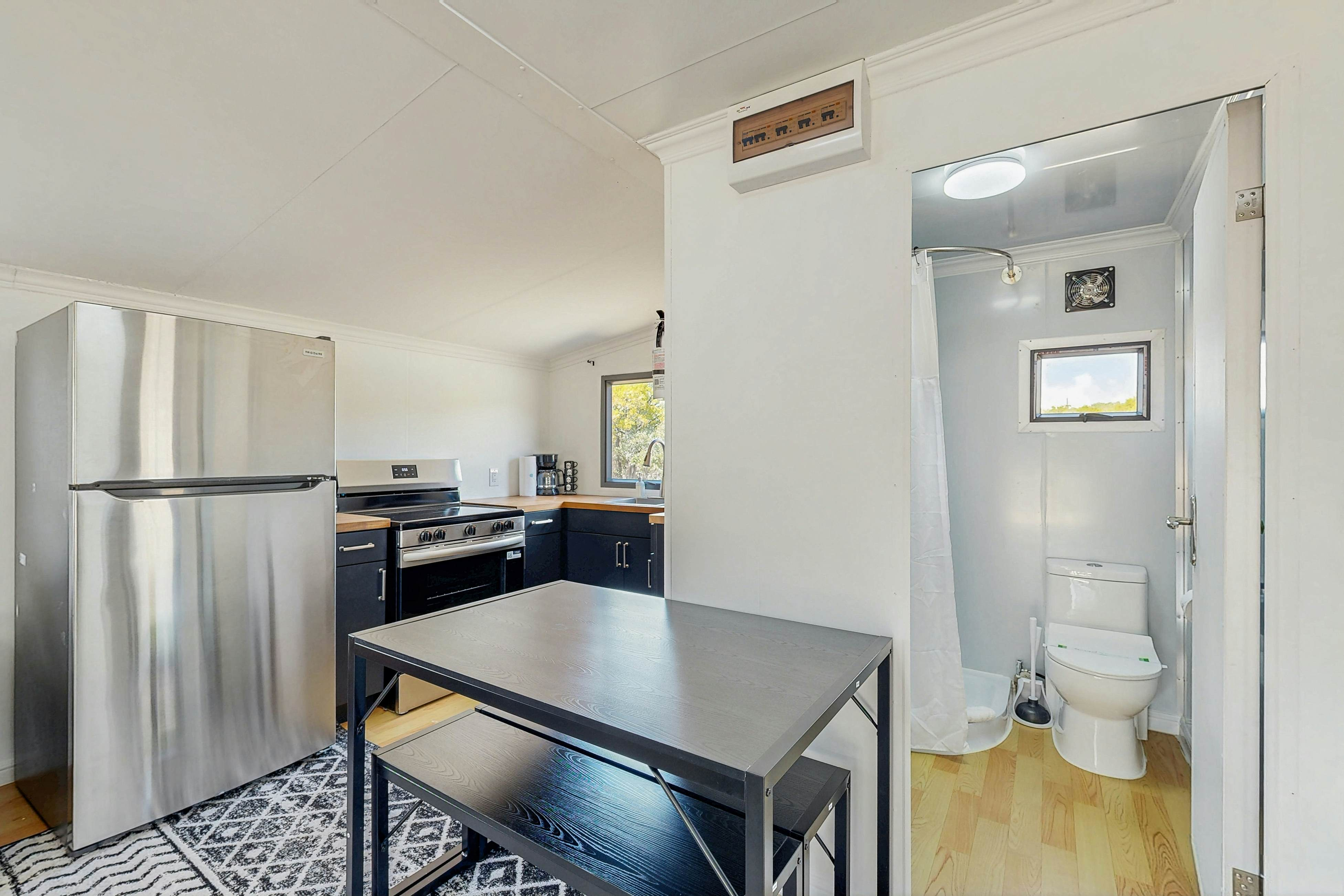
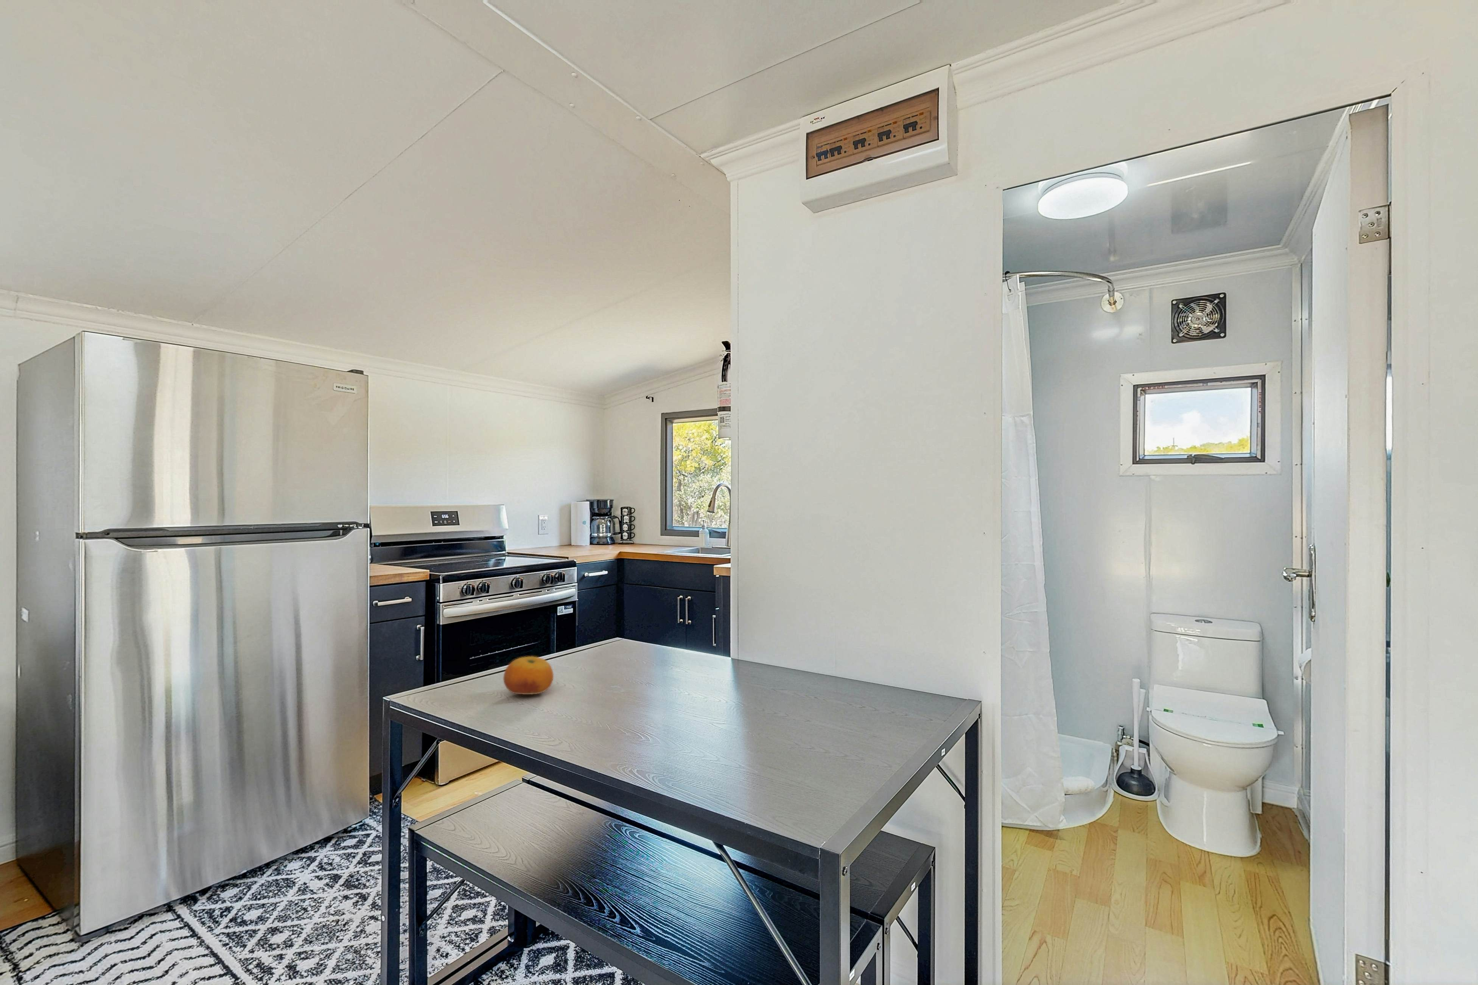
+ fruit (529, 676)
